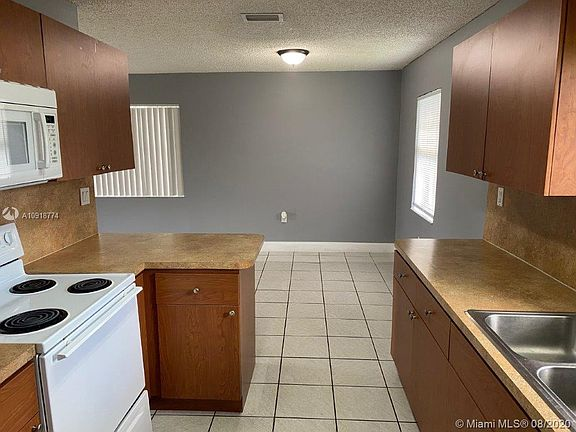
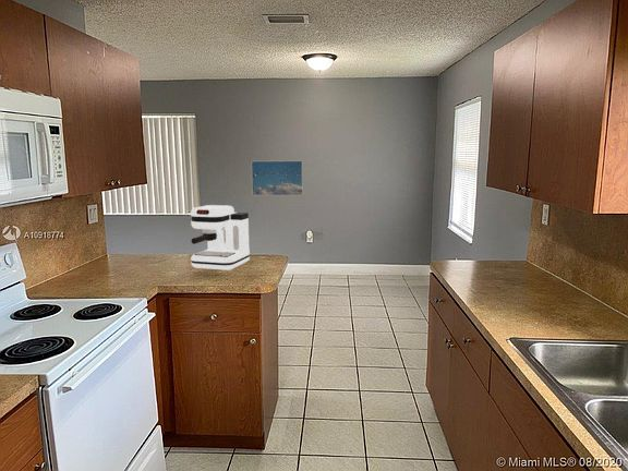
+ coffee maker (218, 237)
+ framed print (277, 178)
